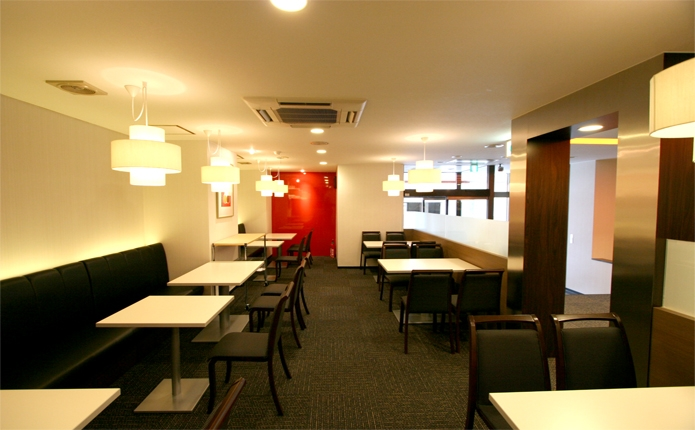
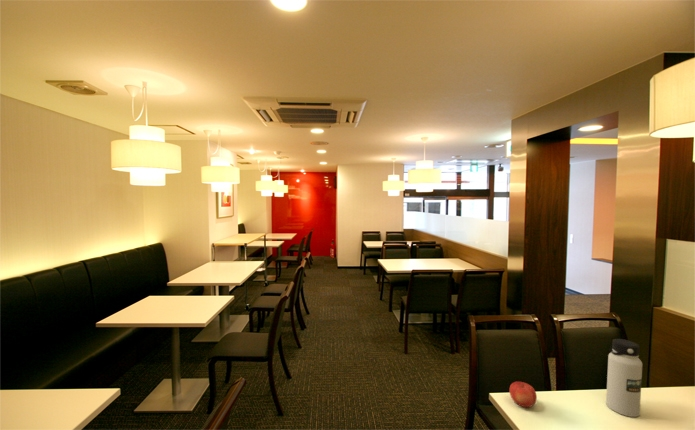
+ water bottle (624, 375)
+ fruit (522, 393)
